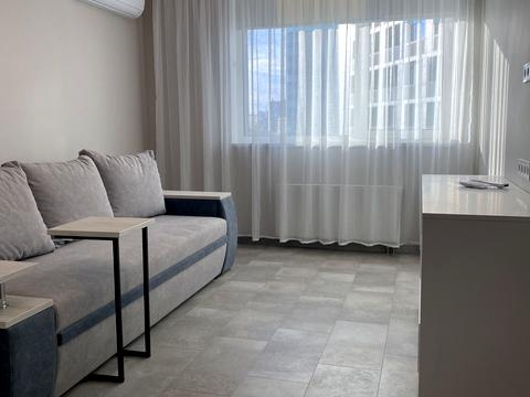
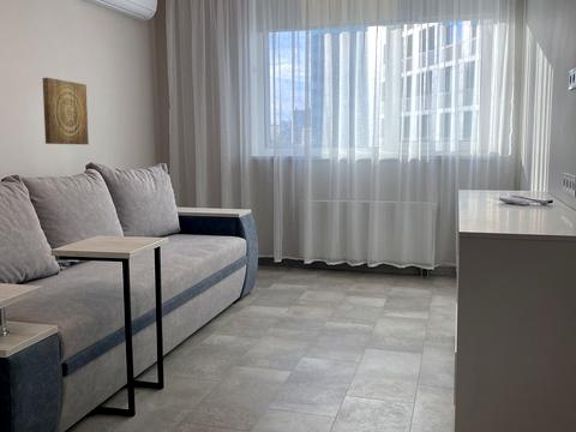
+ wall art (66, 113)
